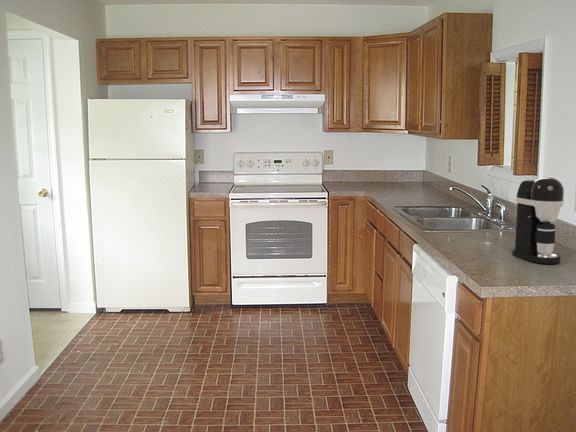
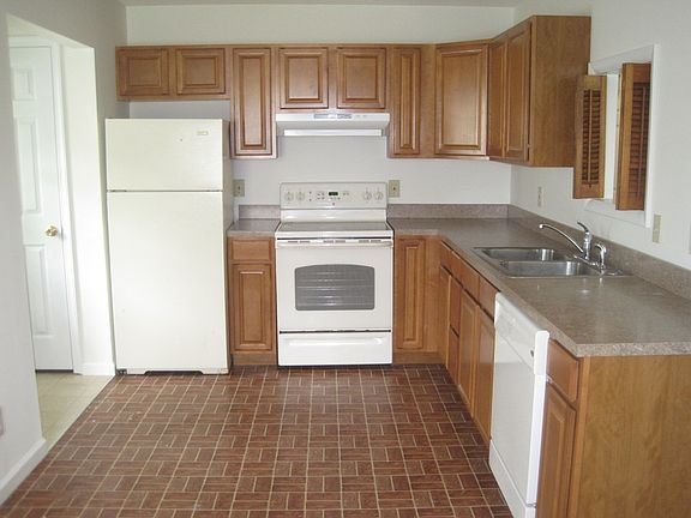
- coffee maker (538, 217)
